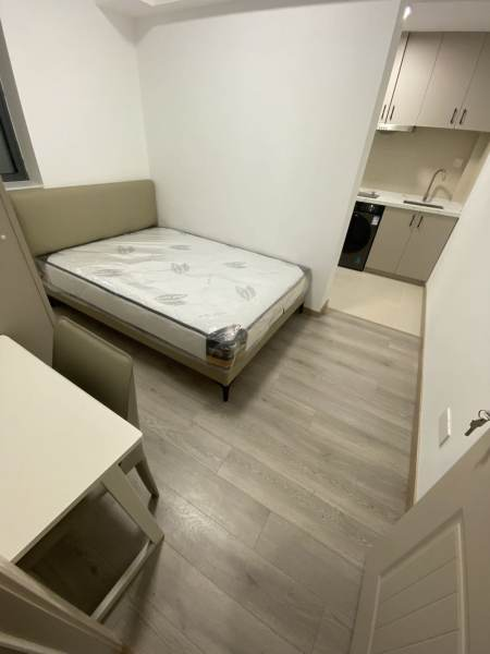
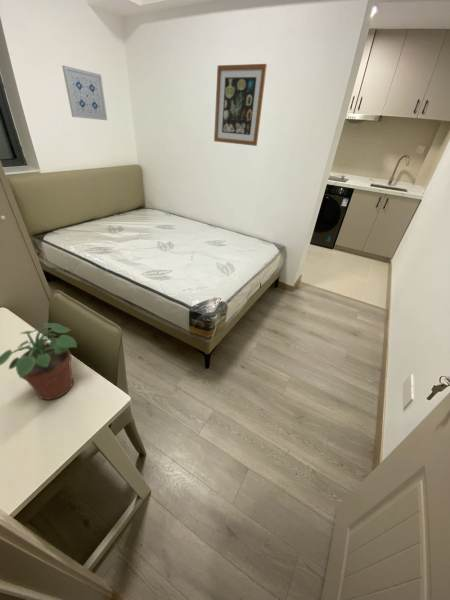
+ potted plant (46, 365)
+ wall art (86, 95)
+ wall art (237, 106)
